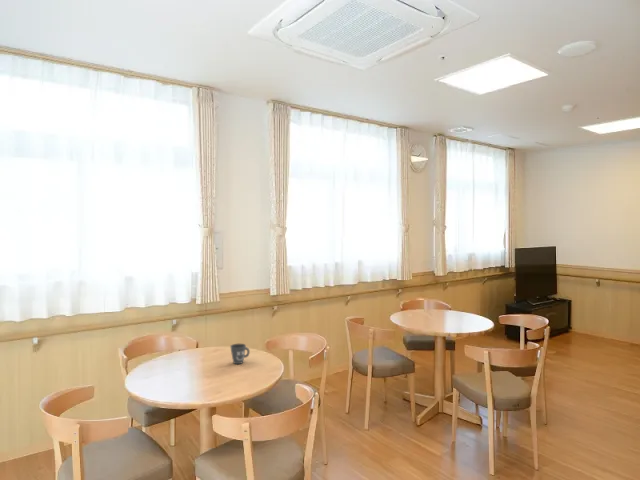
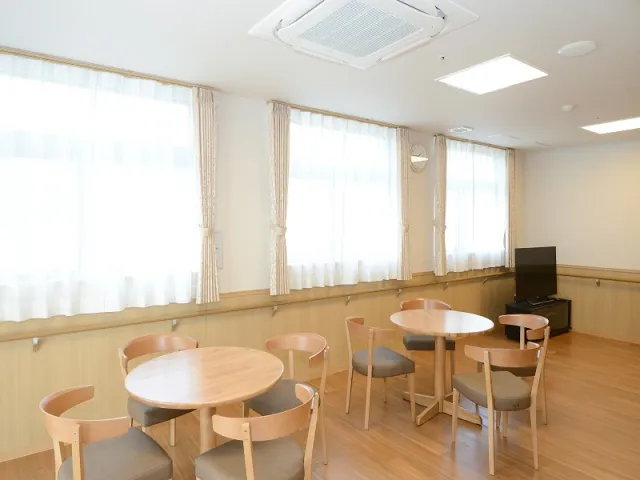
- mug (240, 353)
